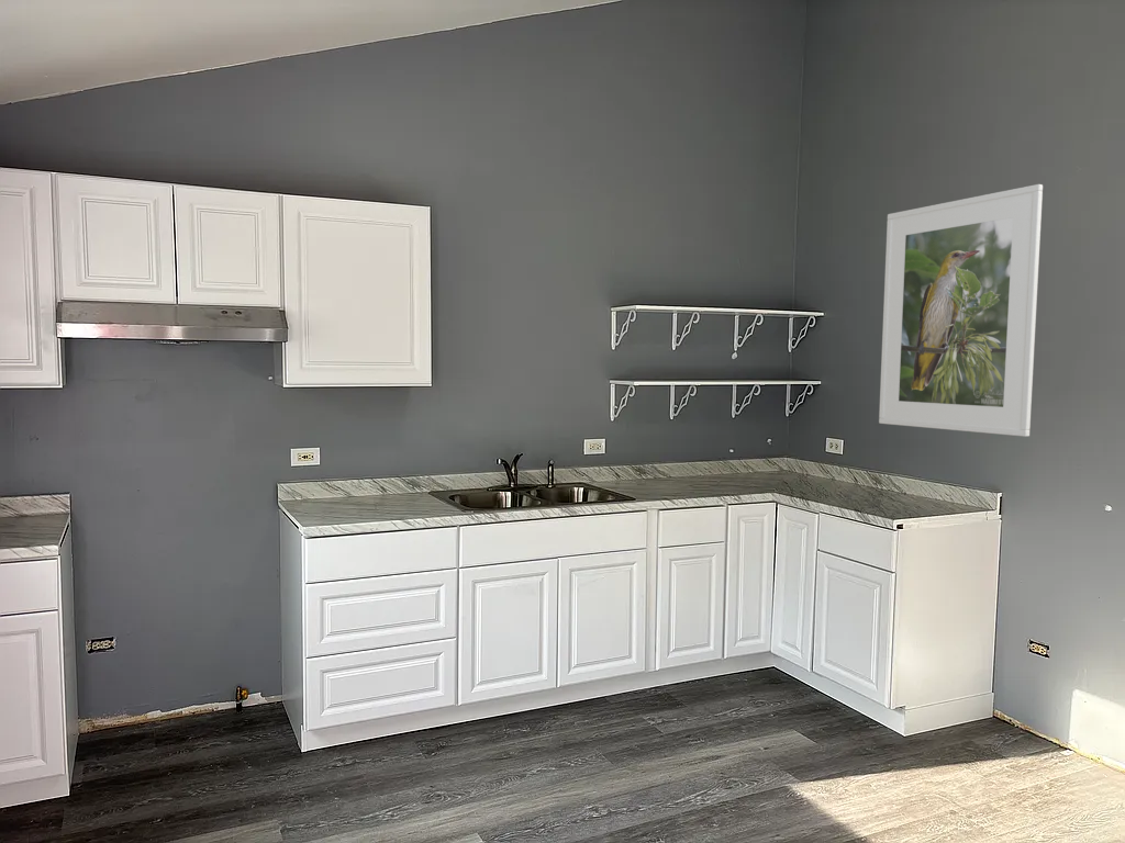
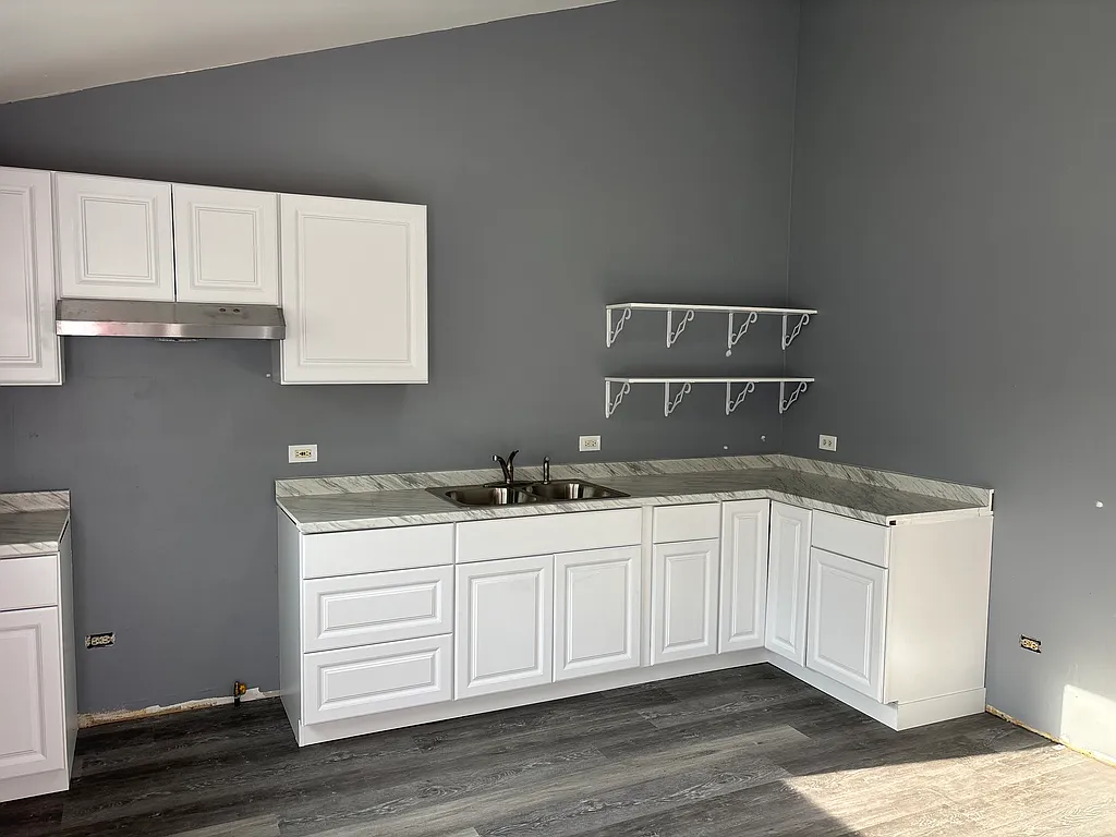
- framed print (953, 315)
